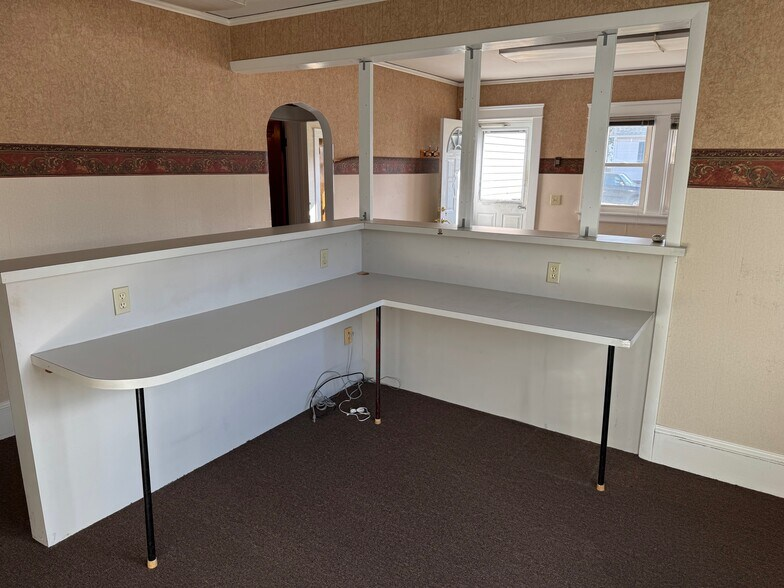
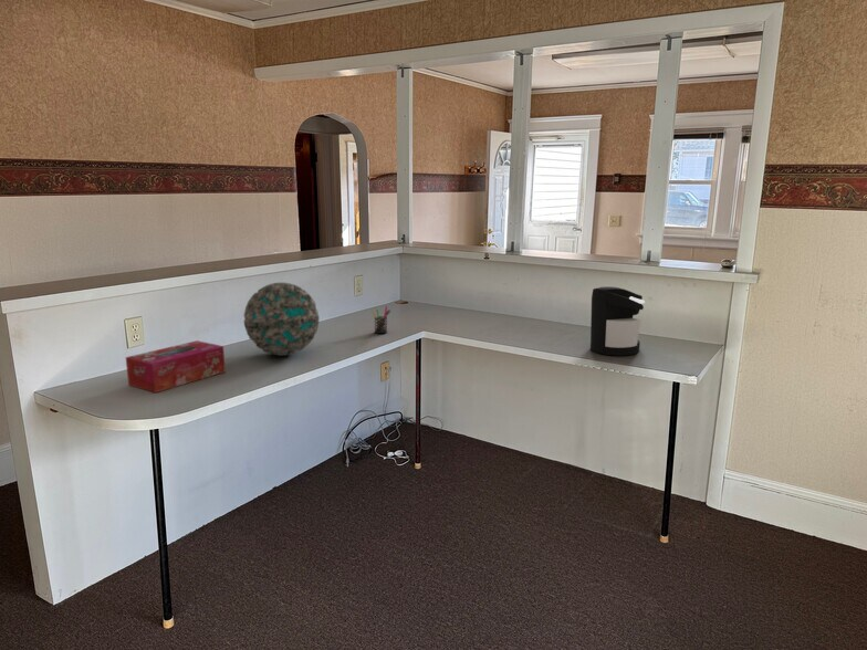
+ tissue box (177, 365)
+ coffee maker (618, 317)
+ geode (281, 318)
+ pen holder (380, 318)
